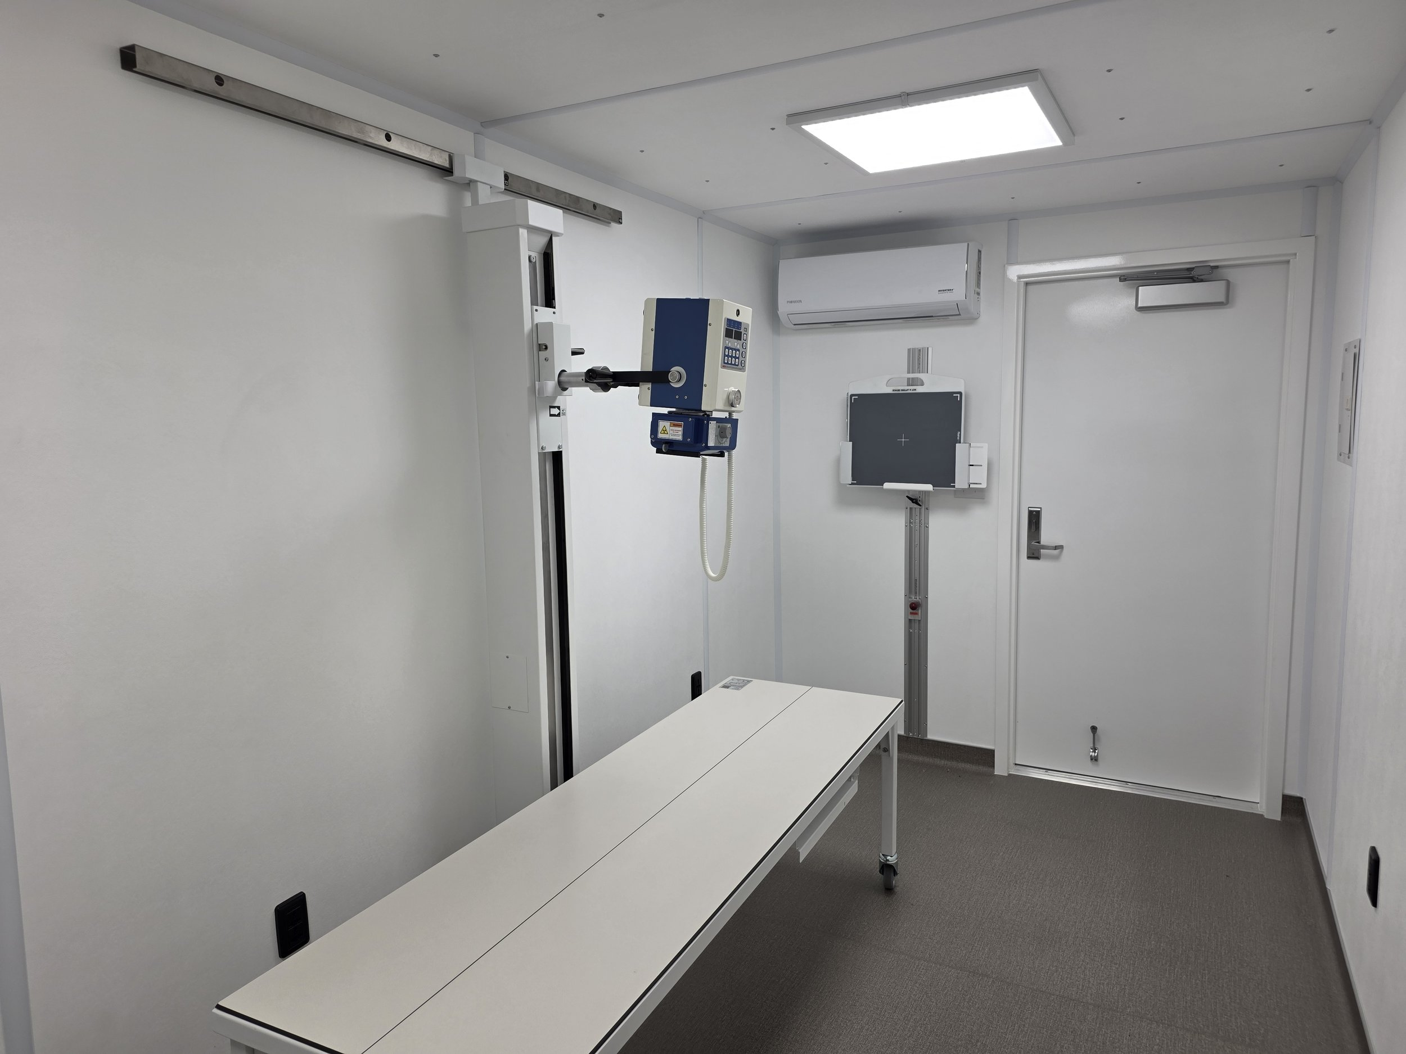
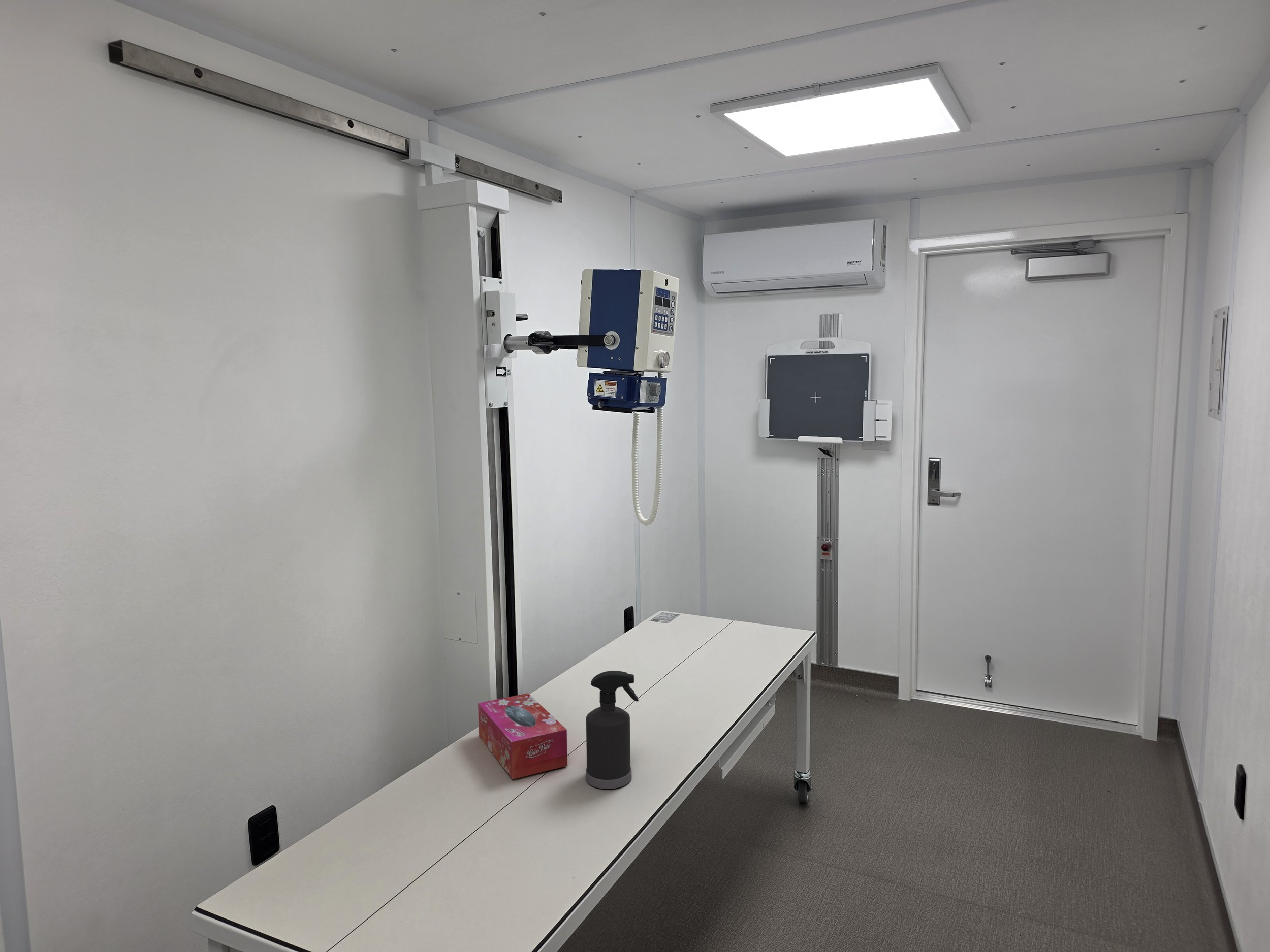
+ spray bottle (609, 725)
+ tissue box (521, 733)
